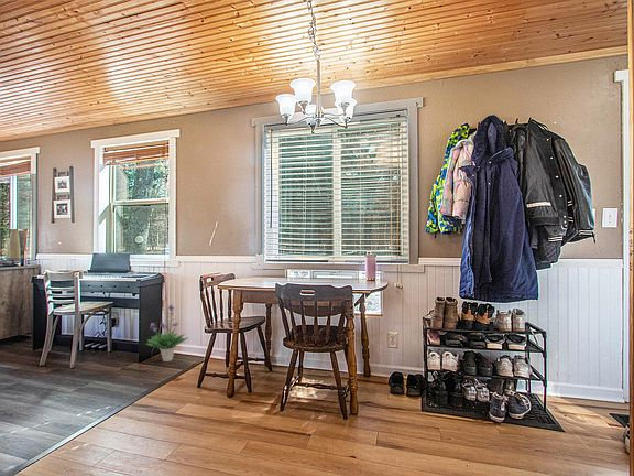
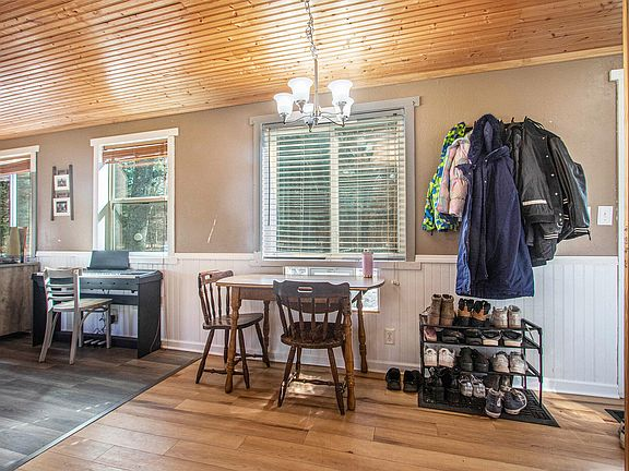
- potted plant (167, 333)
